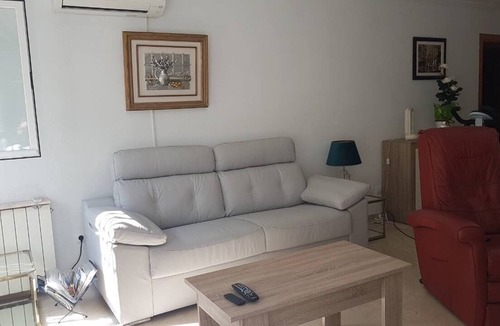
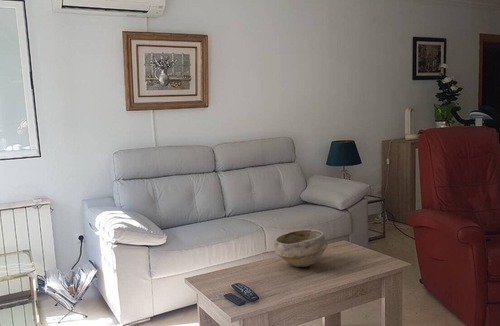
+ bowl (301, 248)
